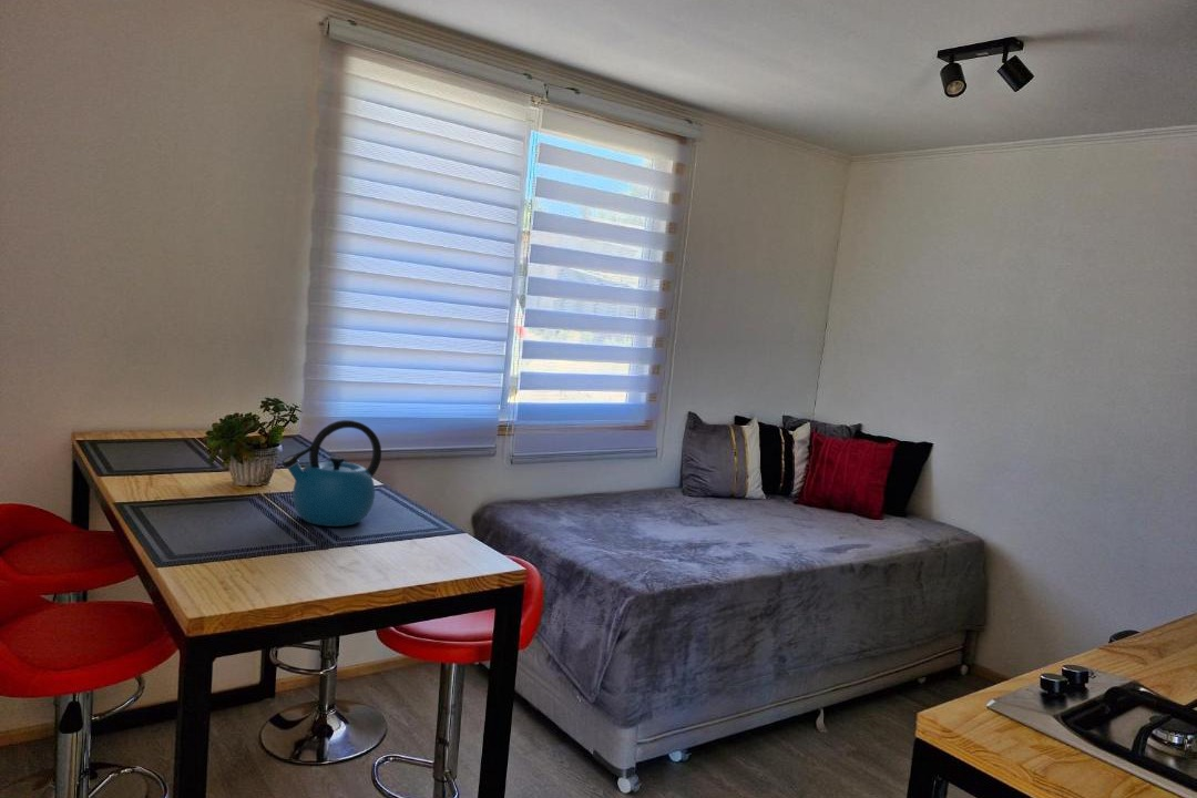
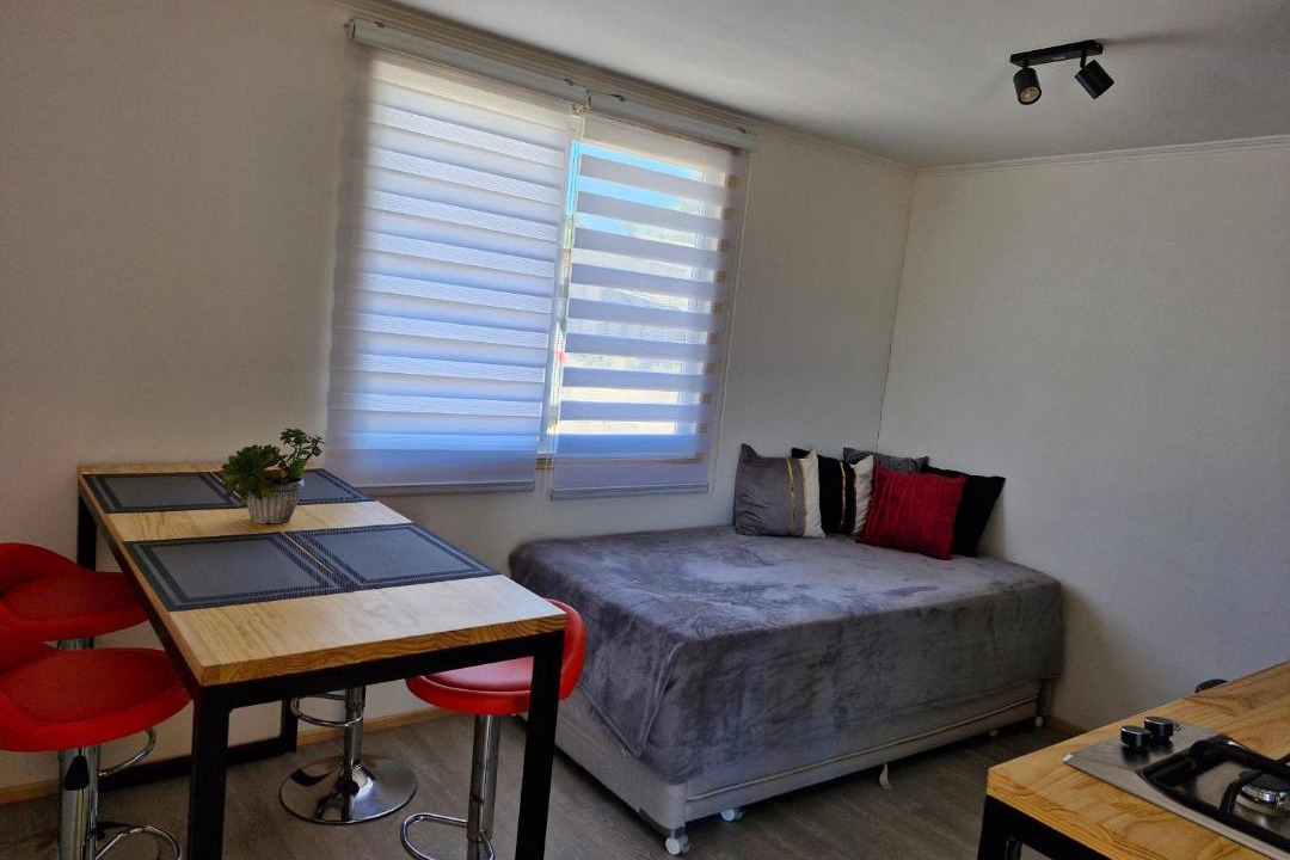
- kettle (331, 470)
